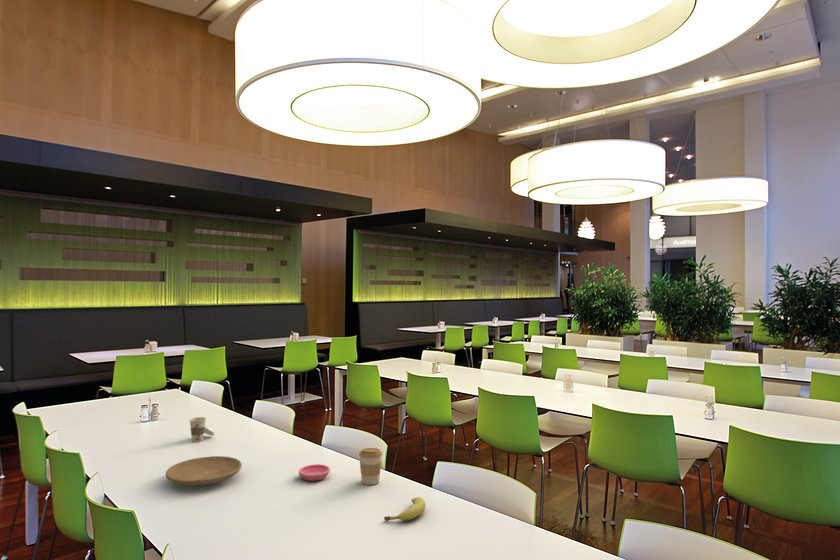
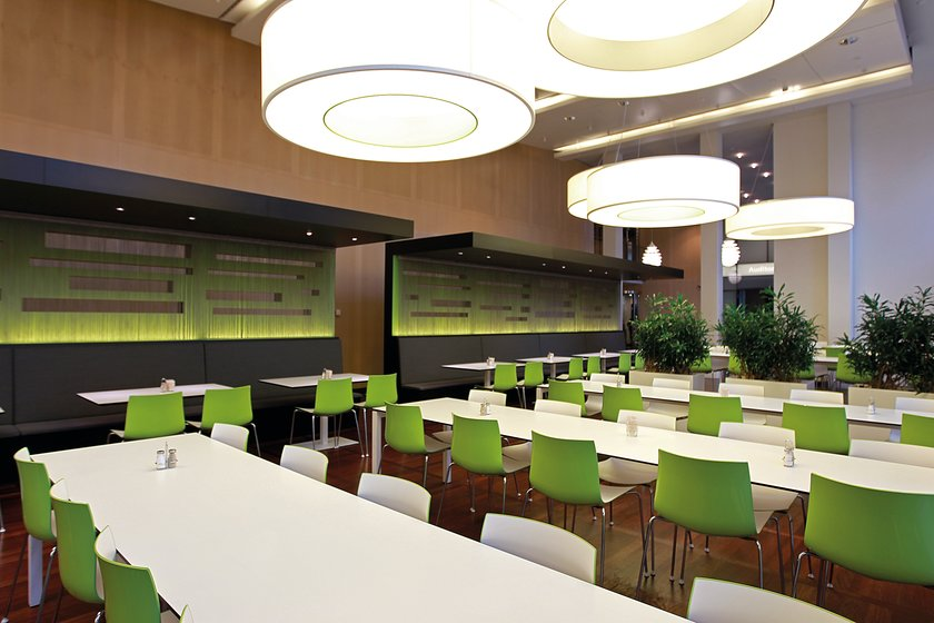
- cup (201, 428)
- coffee cup (370, 465)
- saucer (314, 473)
- plate (204, 473)
- fruit (409, 508)
